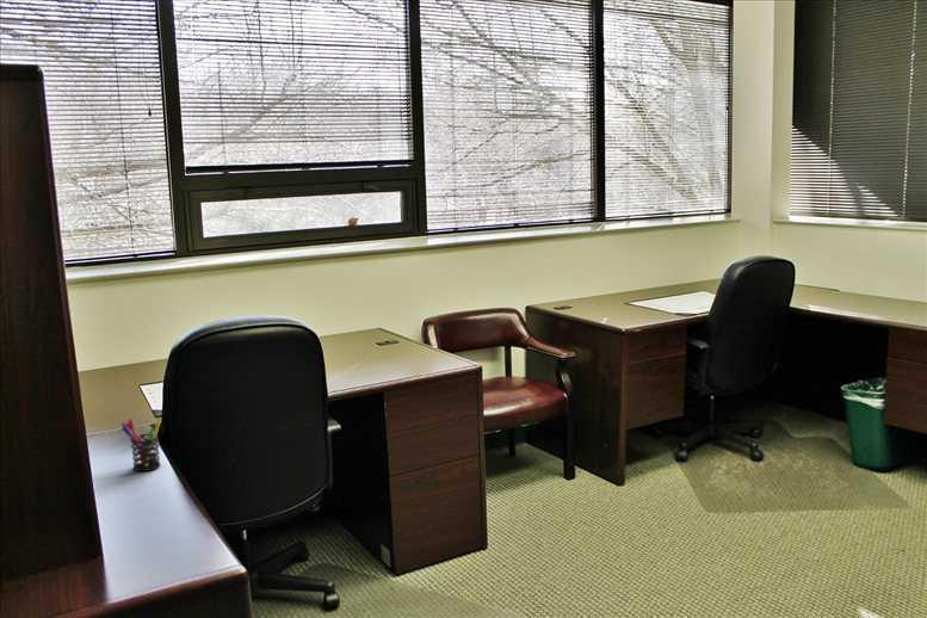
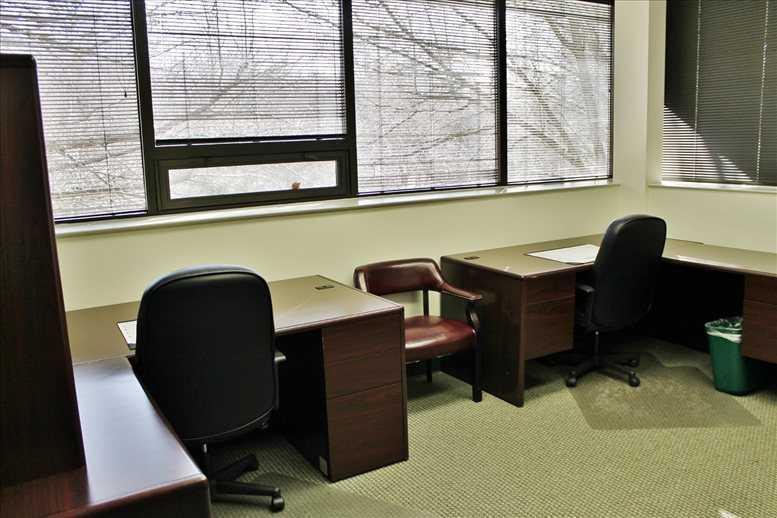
- pen holder (144, 443)
